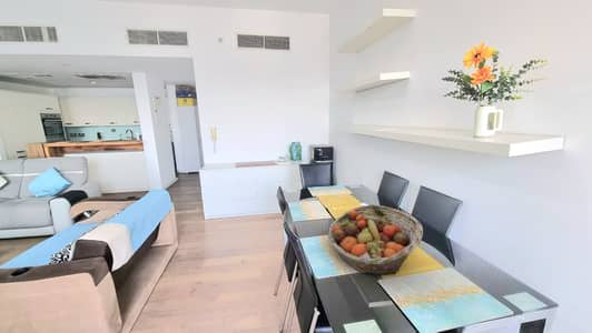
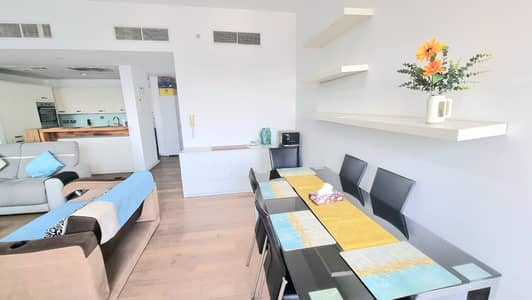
- fruit basket (371, 235)
